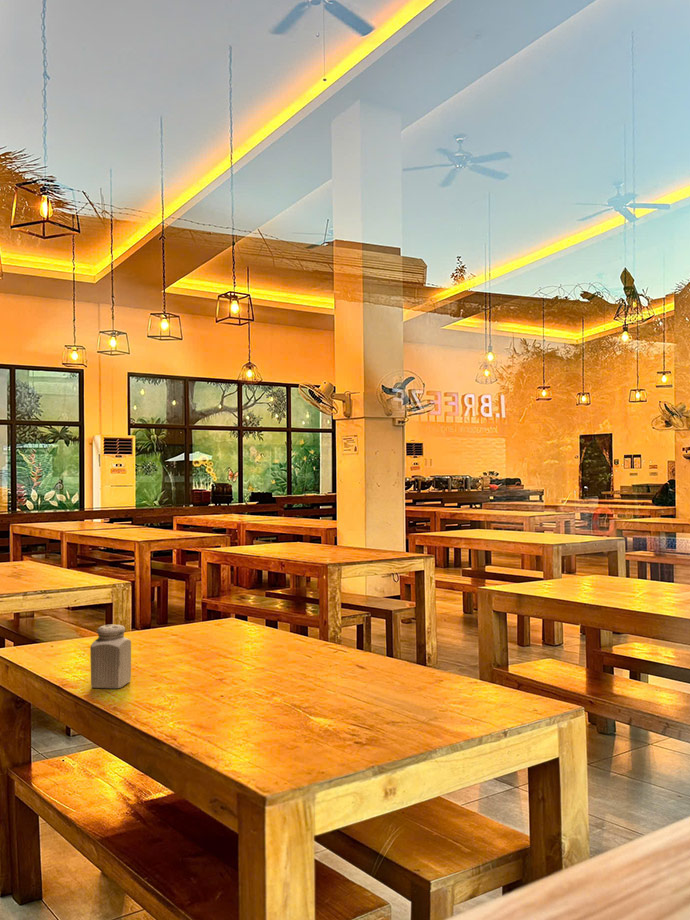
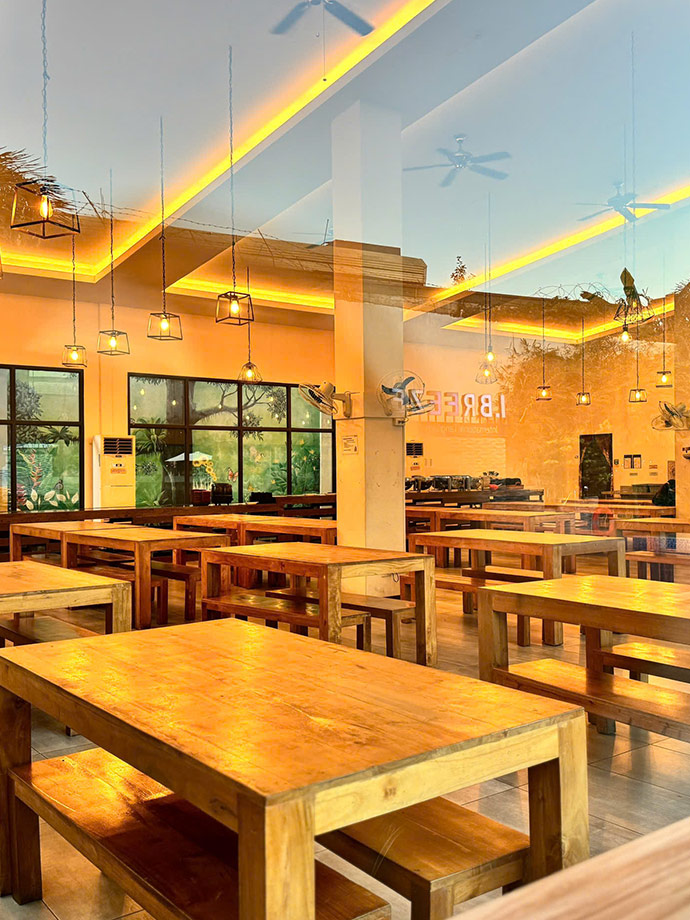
- salt shaker (111, 655)
